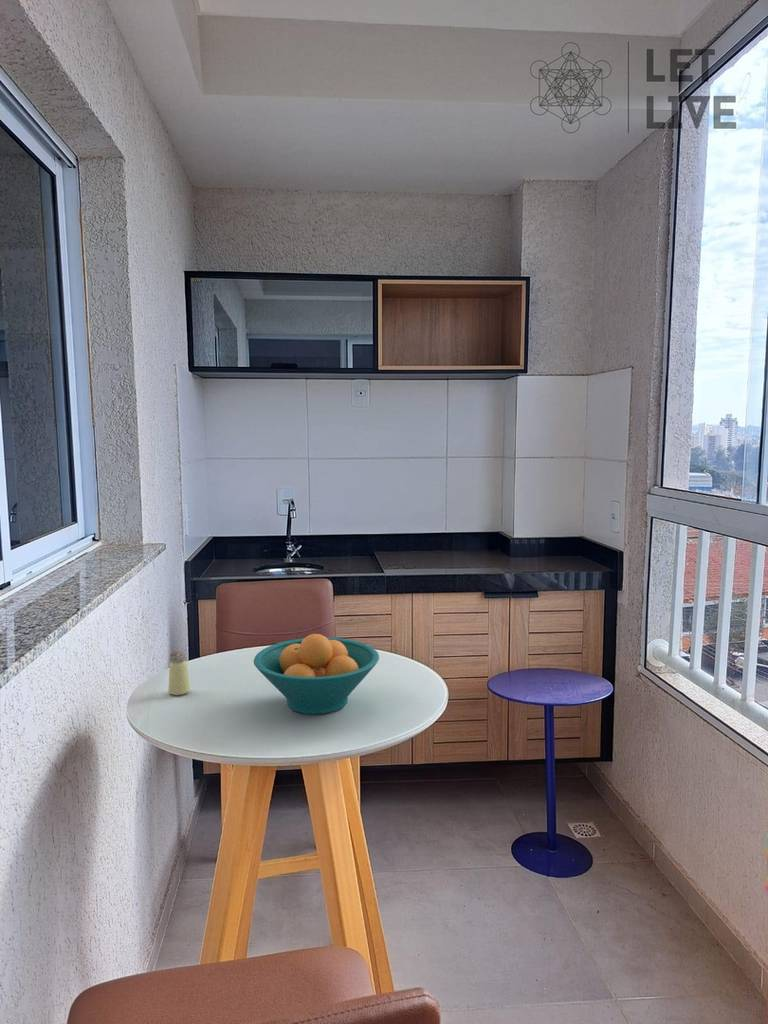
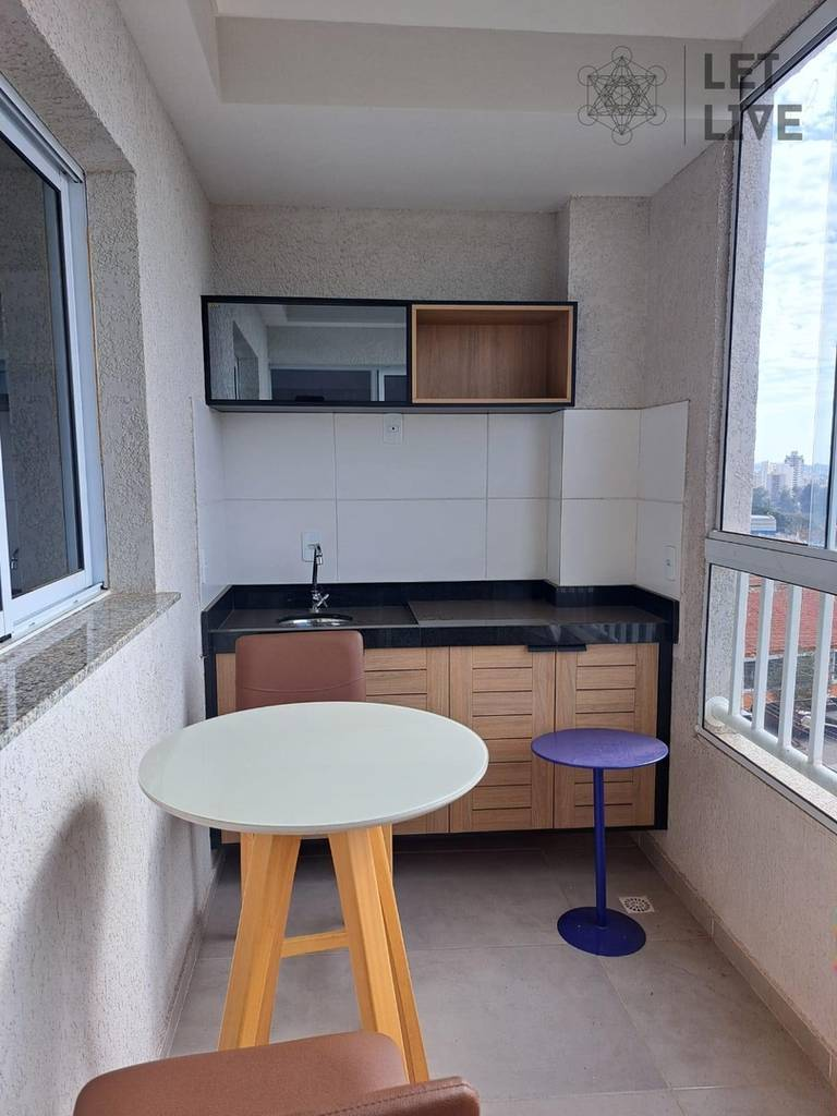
- fruit bowl (317, 669)
- saltshaker (178, 672)
